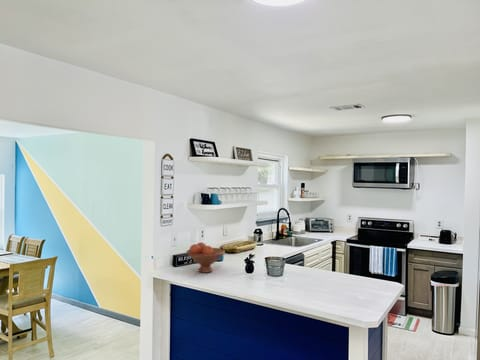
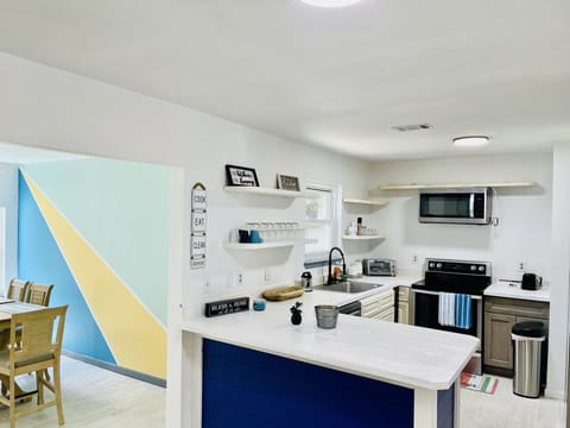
- fruit bowl (205, 257)
